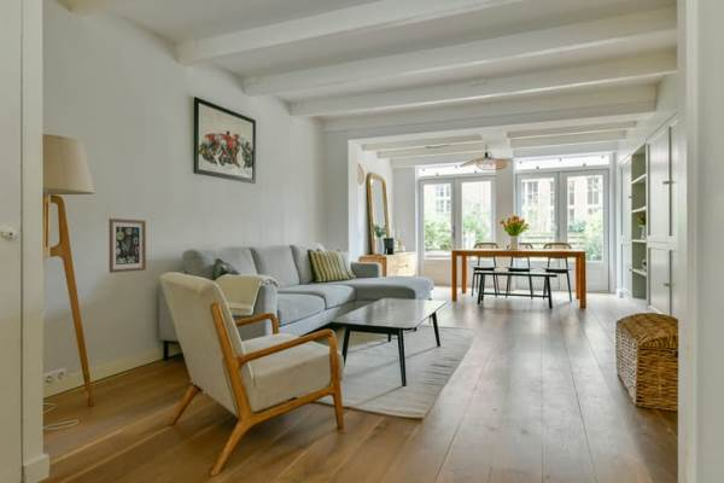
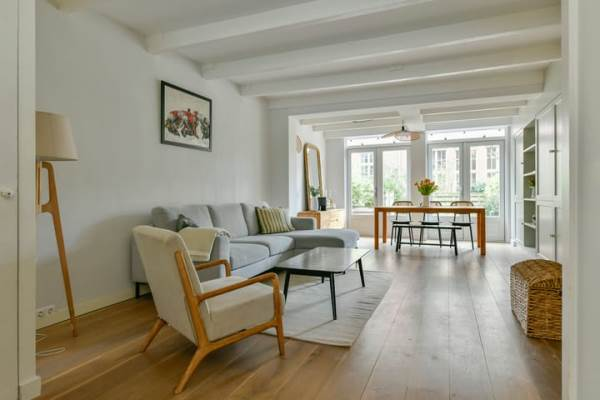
- wall art (128, 245)
